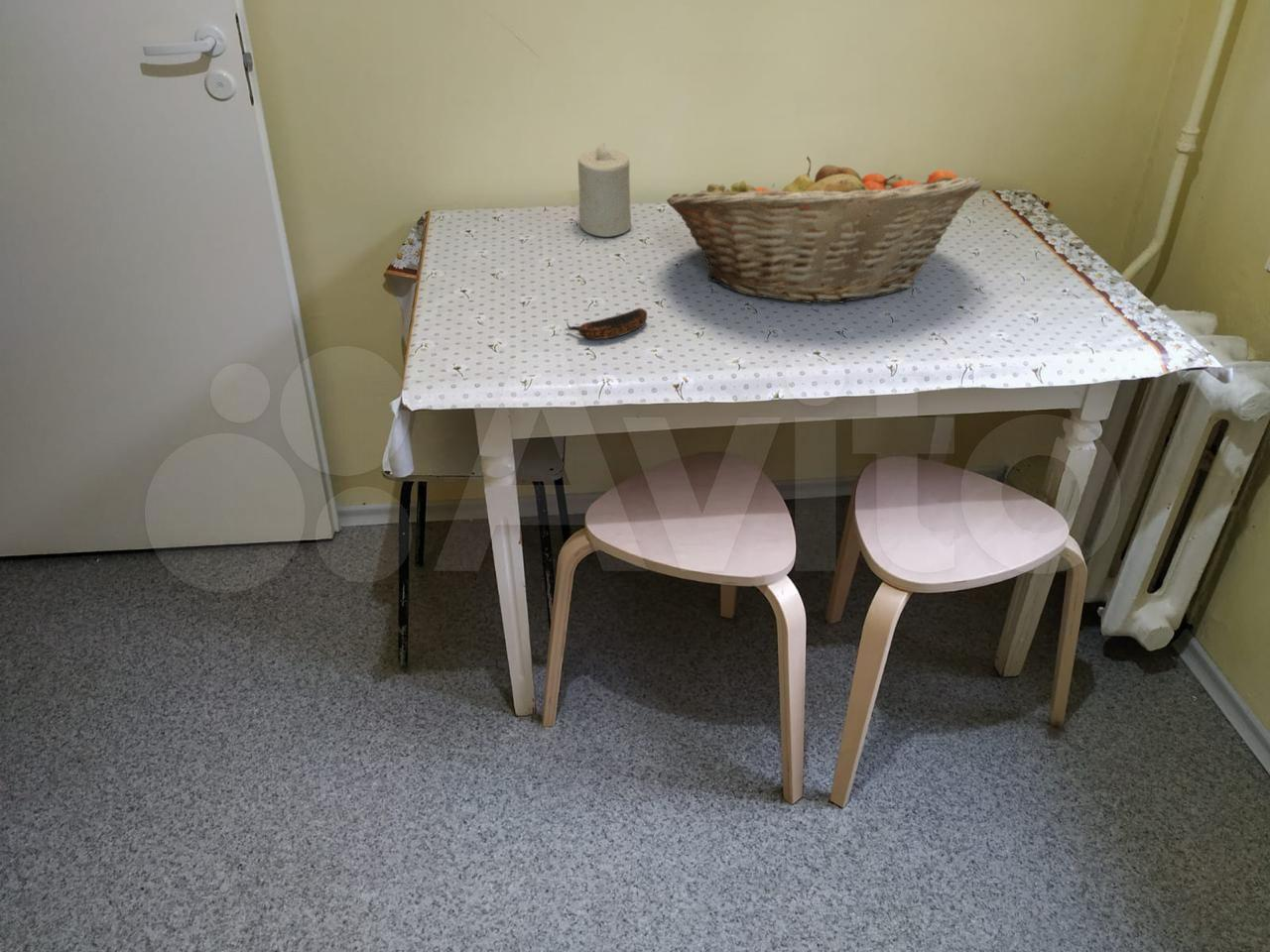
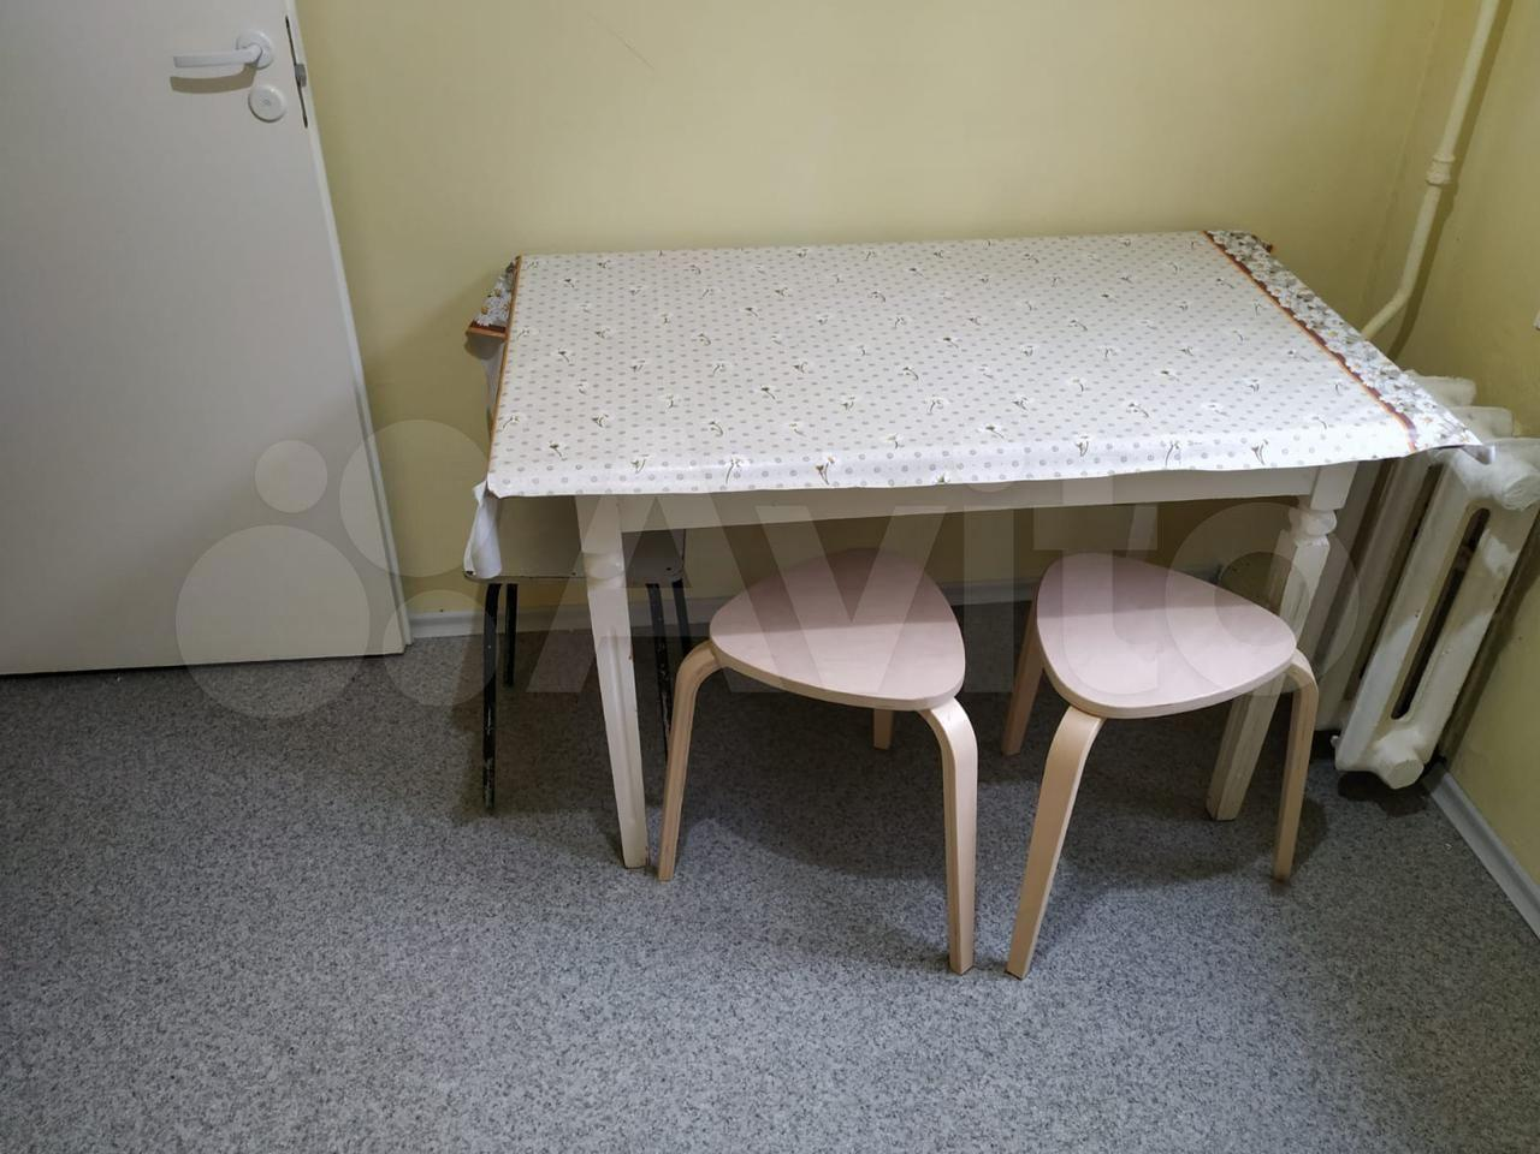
- banana (605, 320)
- fruit basket (820, 215)
- candle (604, 185)
